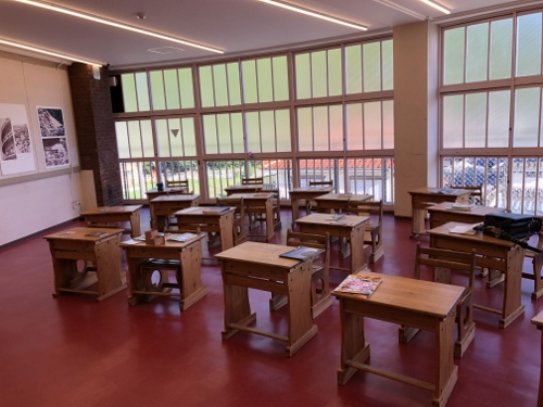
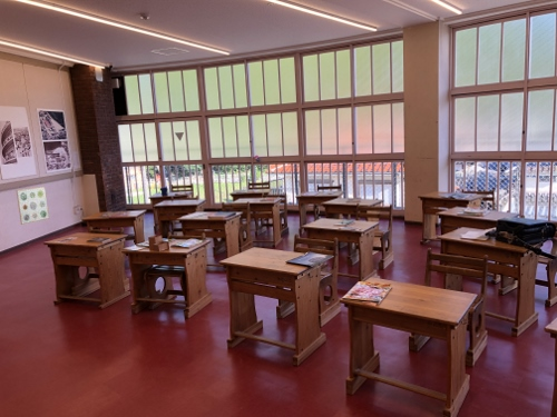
+ wall art (33, 205)
